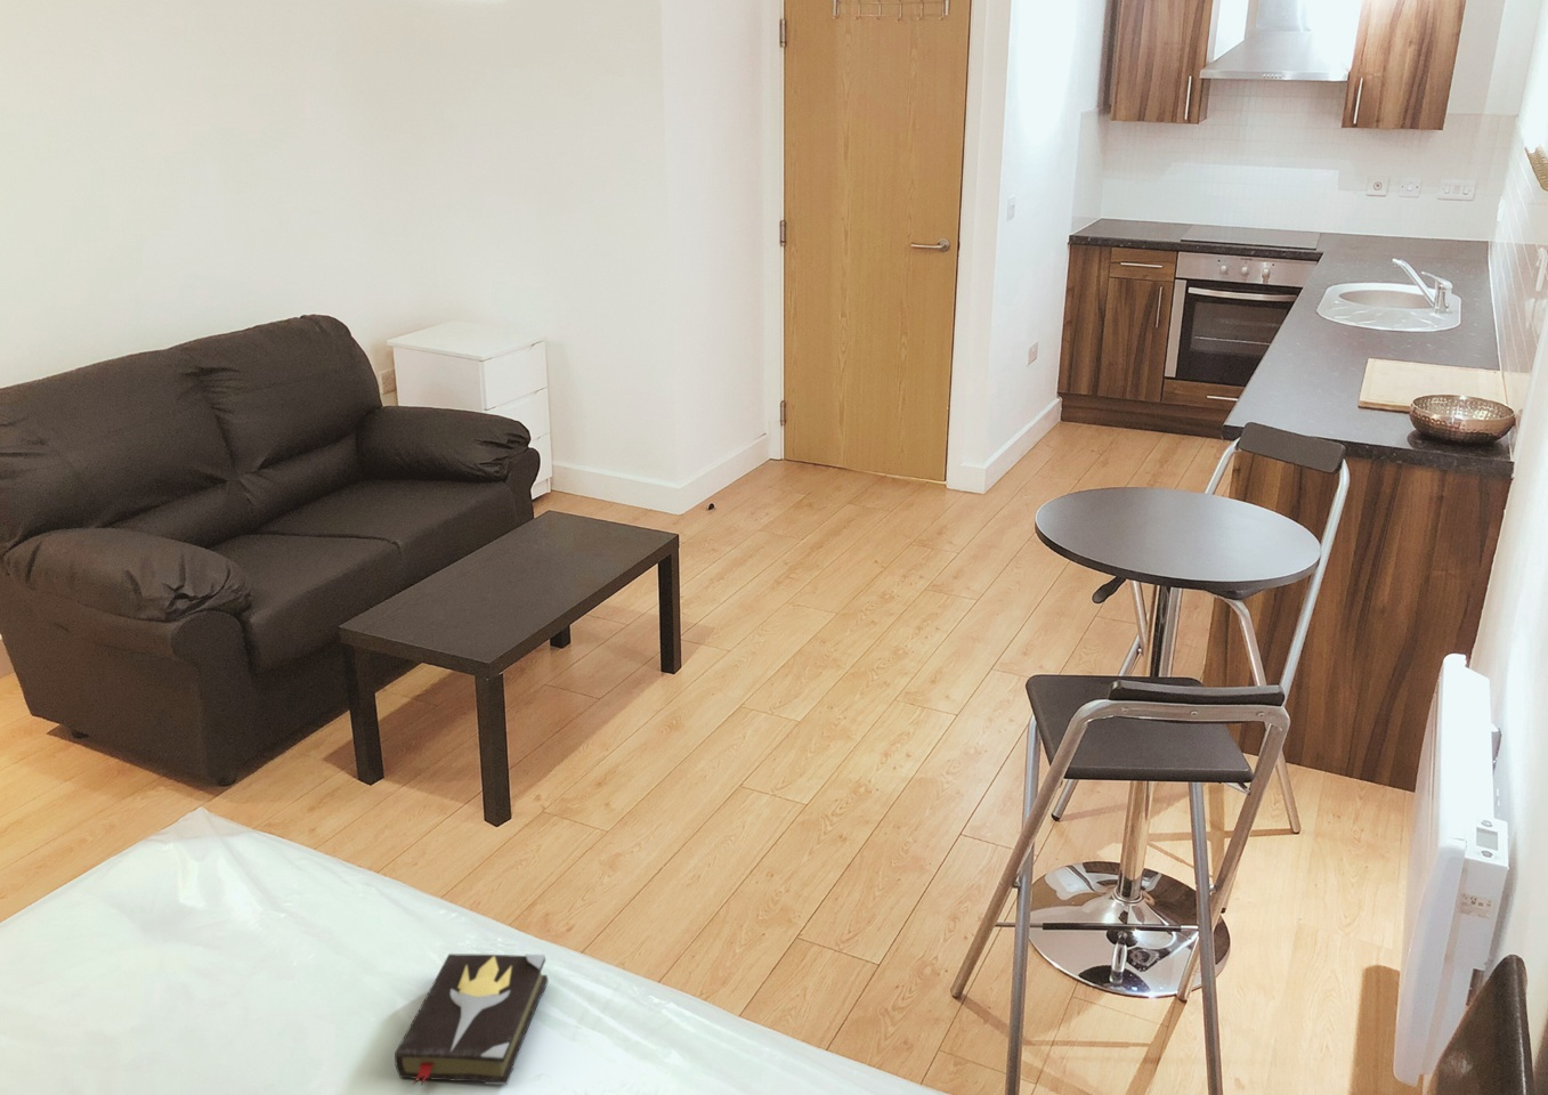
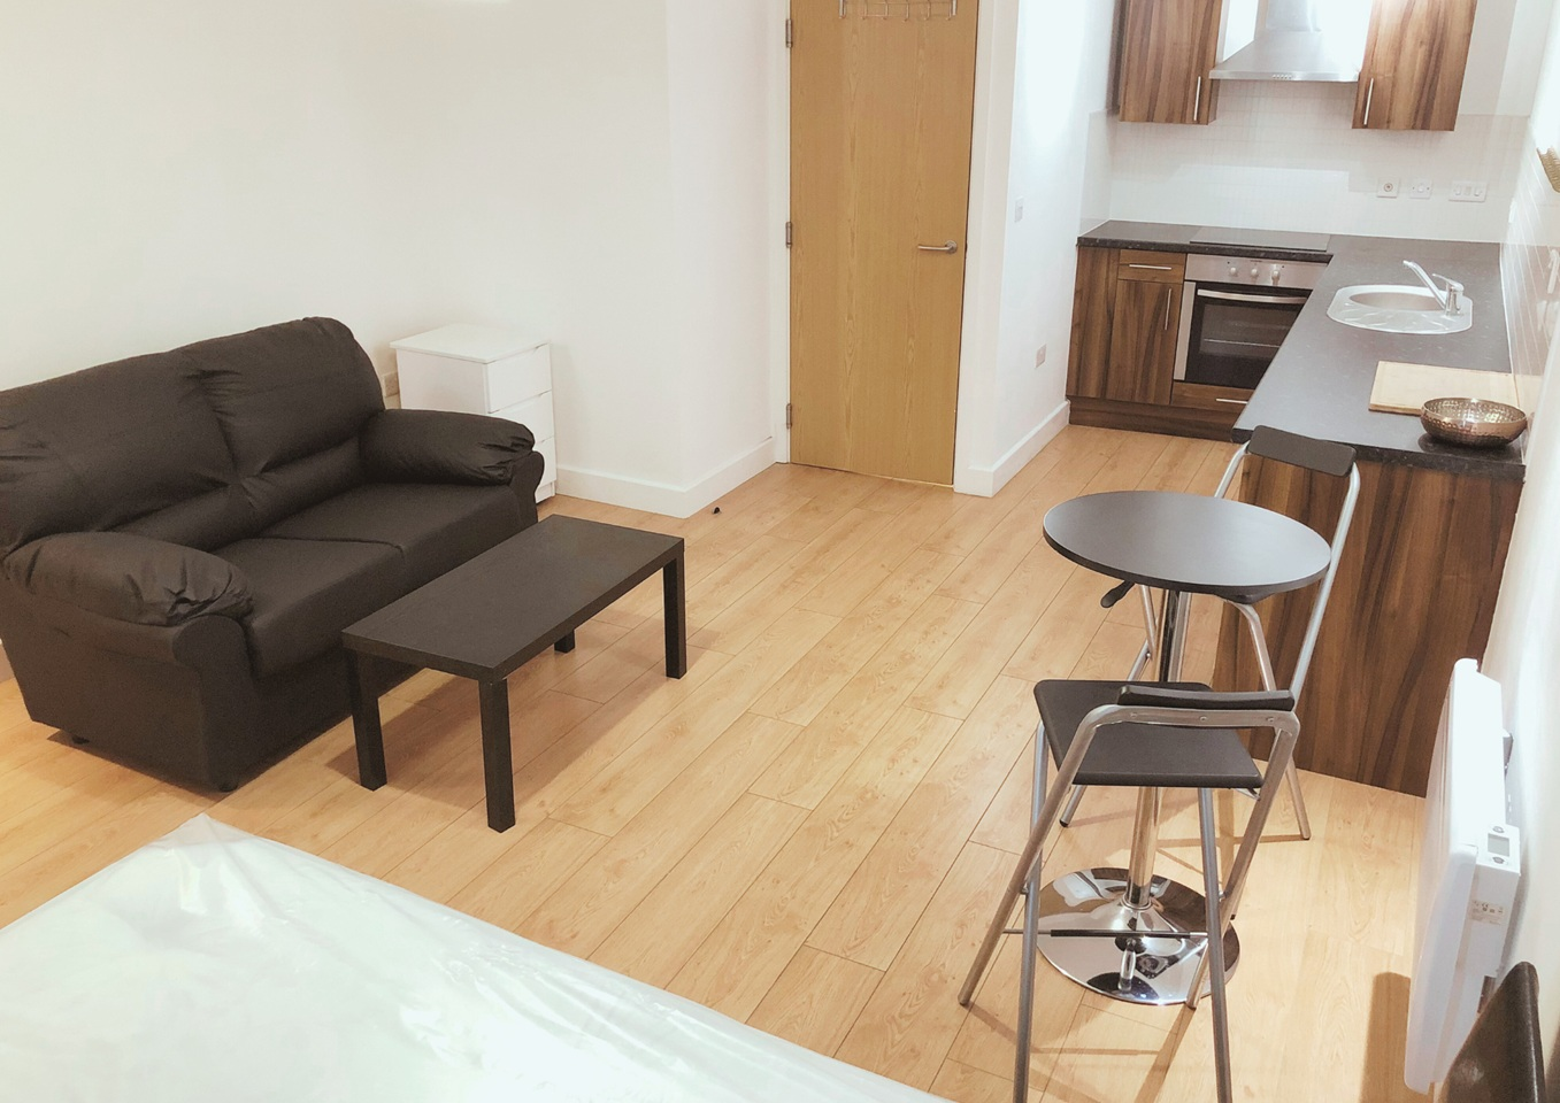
- hardback book (474, 1012)
